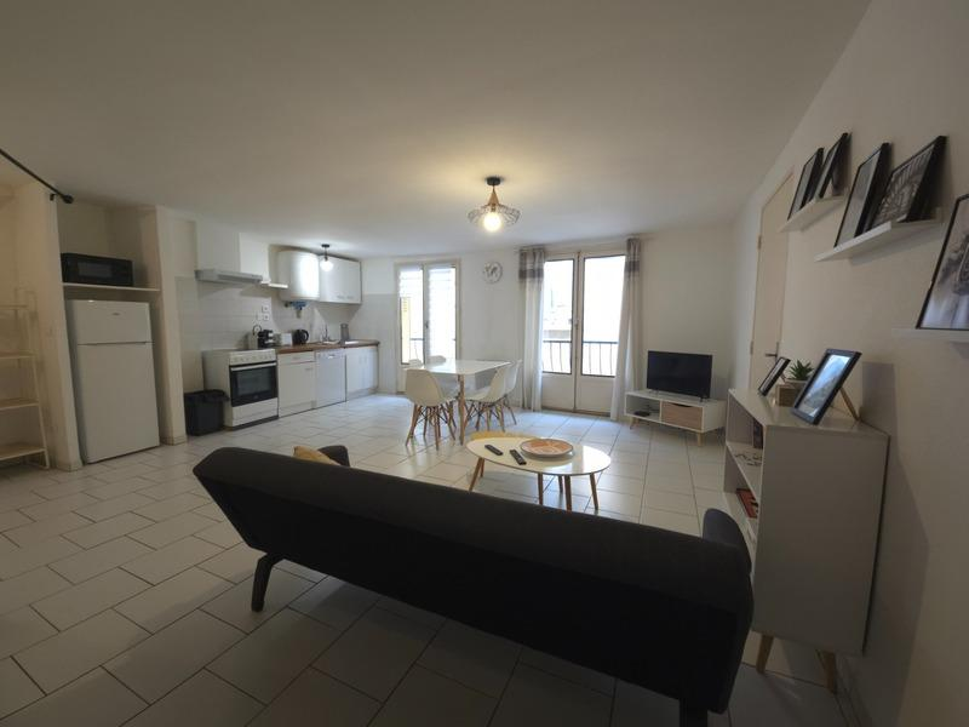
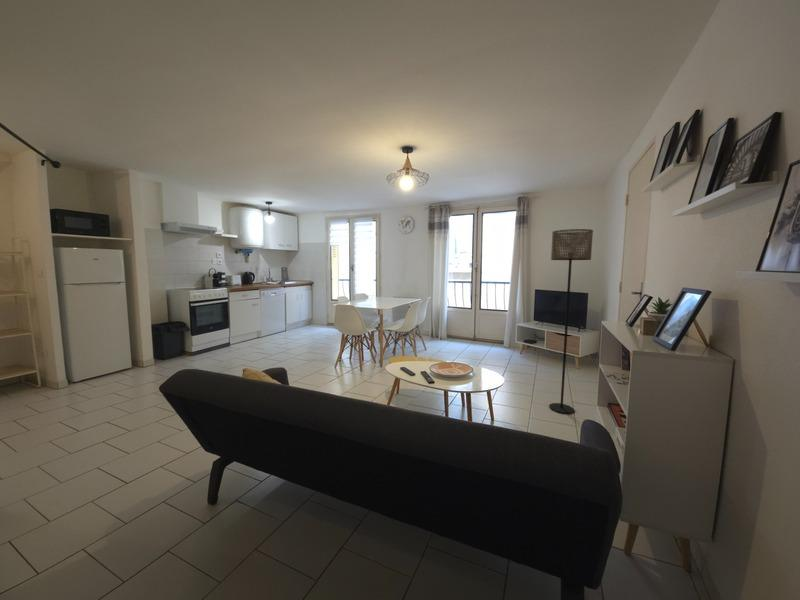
+ floor lamp (566, 322)
